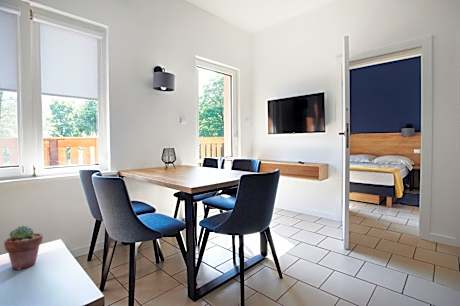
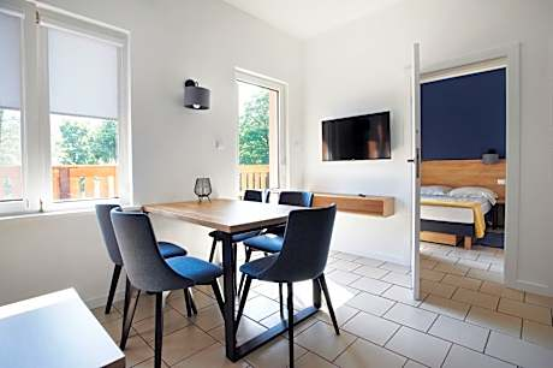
- potted succulent (24, 245)
